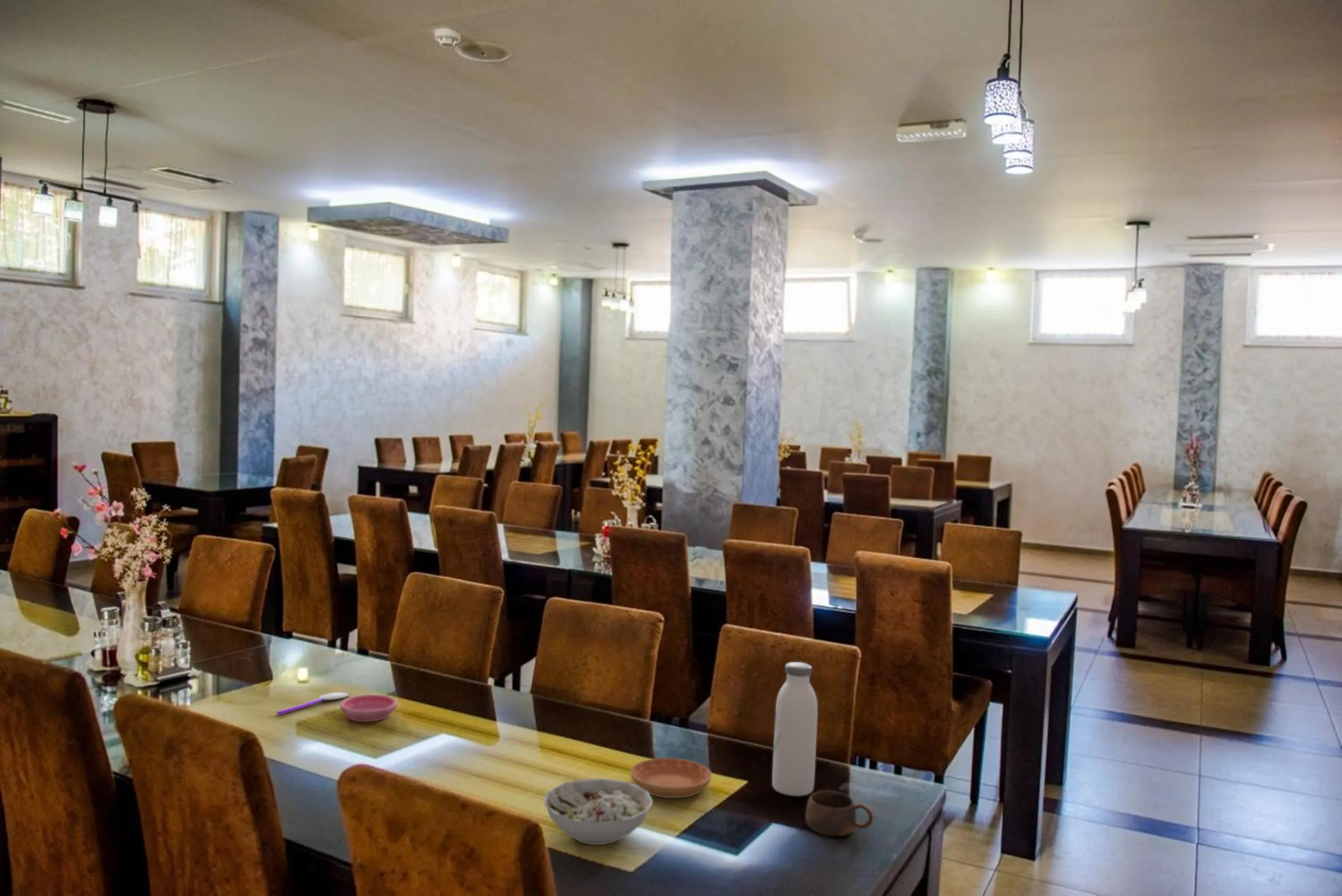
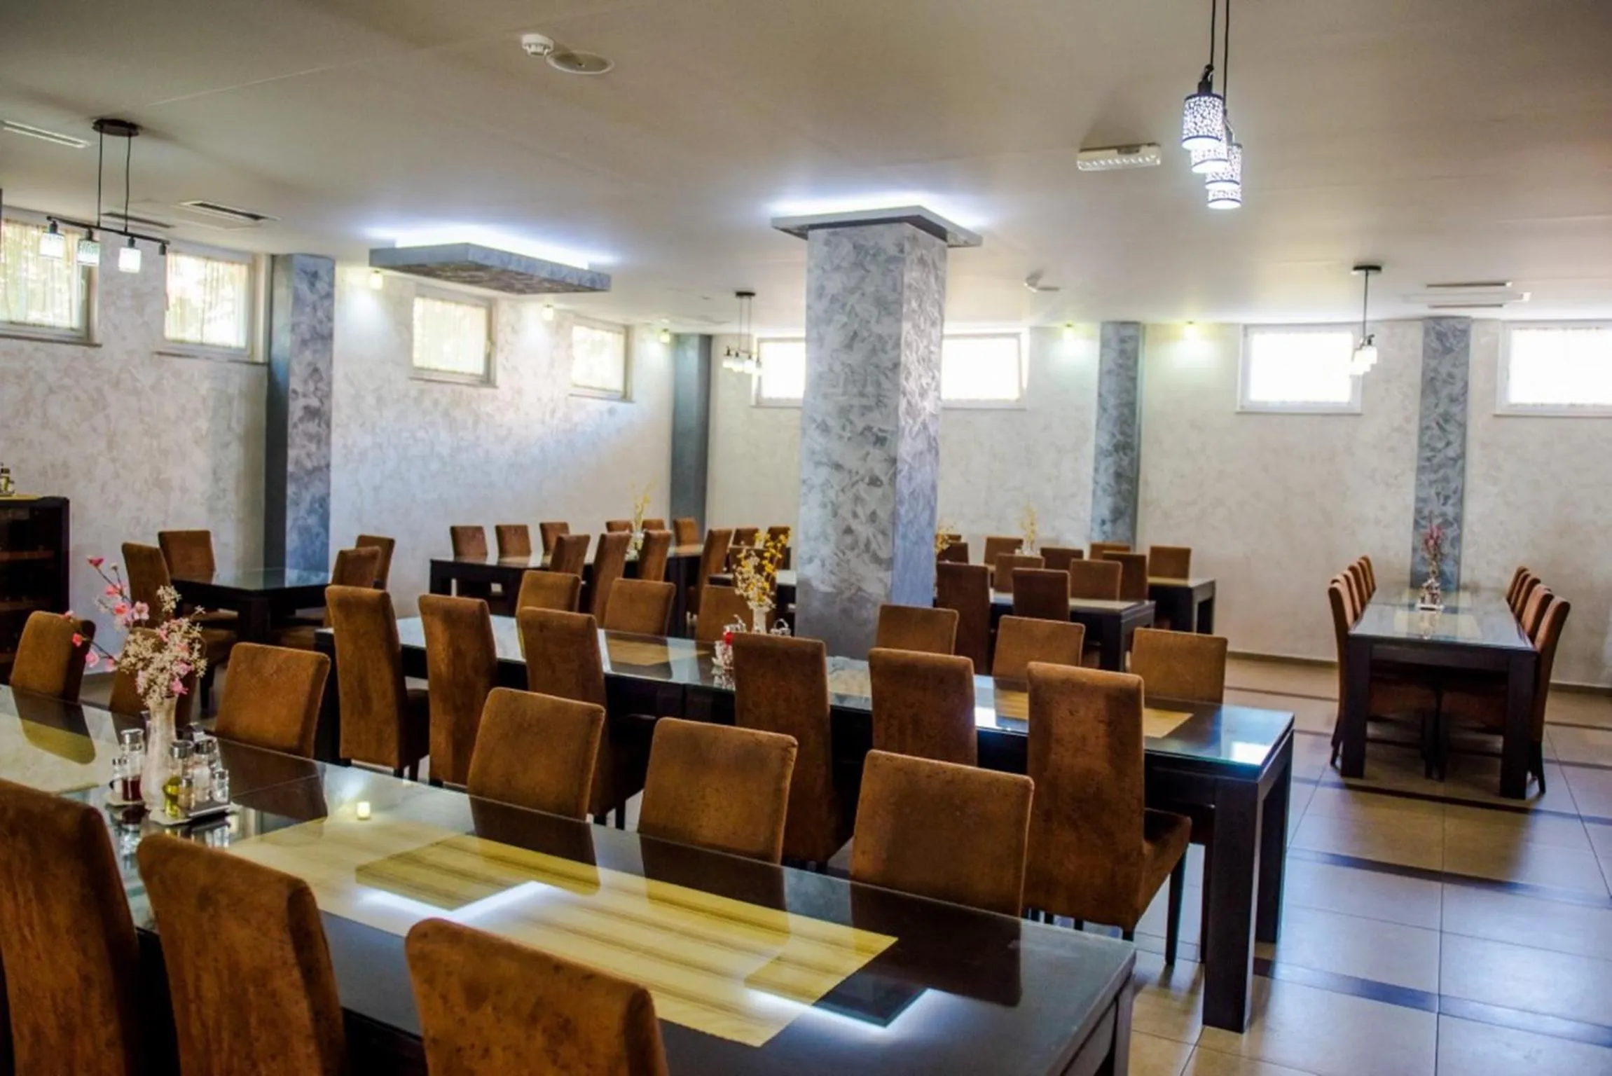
- water bottle (796, 726)
- saucer (368, 709)
- spoon (313, 701)
- cup (838, 815)
- bowl (598, 811)
- saucer (671, 779)
